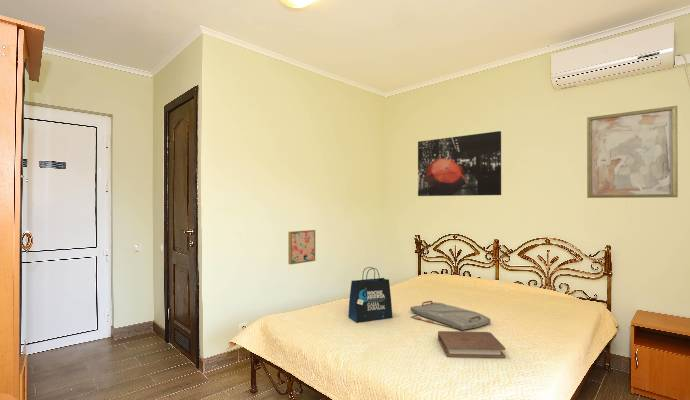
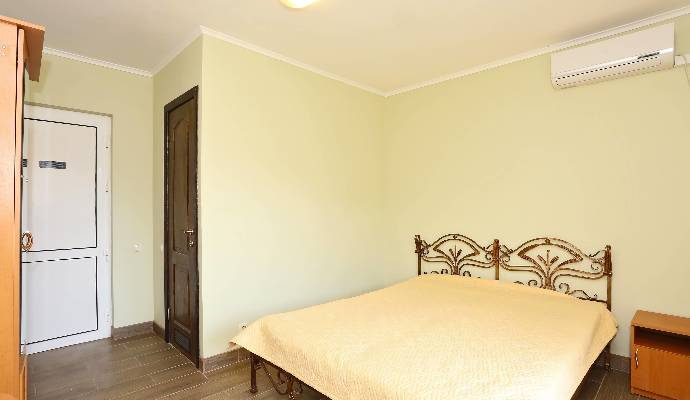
- wall art (456, 166)
- tote bag (370, 292)
- wall art (302, 246)
- wall art (629, 154)
- serving tray (445, 314)
- book (469, 343)
